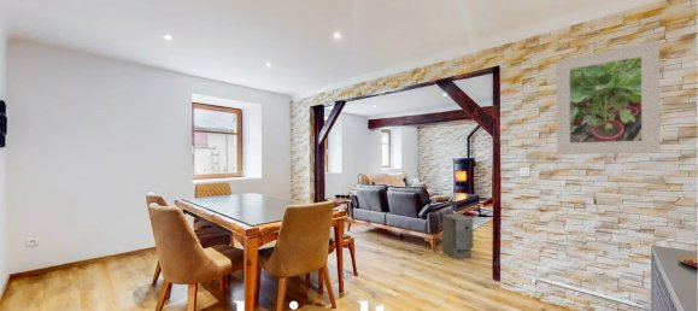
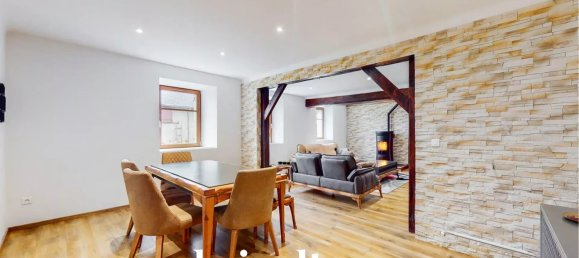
- air purifier (457, 235)
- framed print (603, 102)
